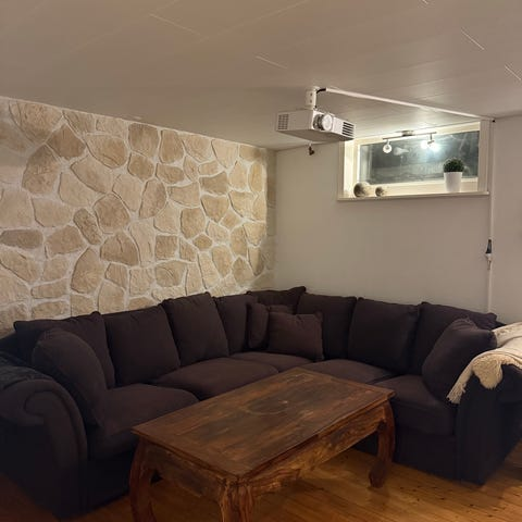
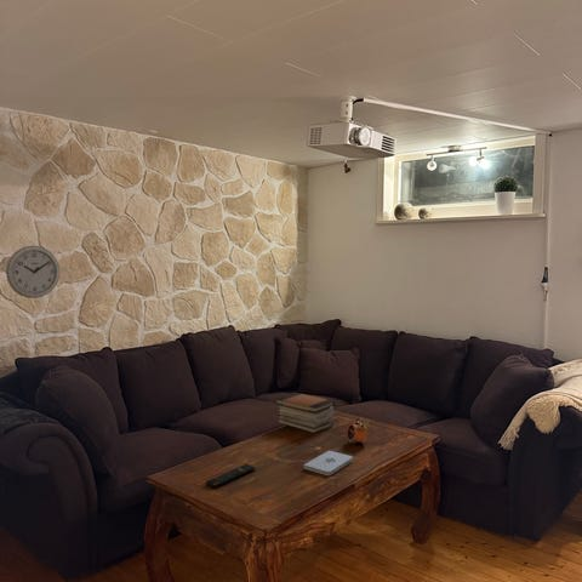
+ alarm clock (356, 430)
+ book stack (304, 411)
+ notepad (329, 462)
+ remote control (230, 475)
+ wall clock (34, 272)
